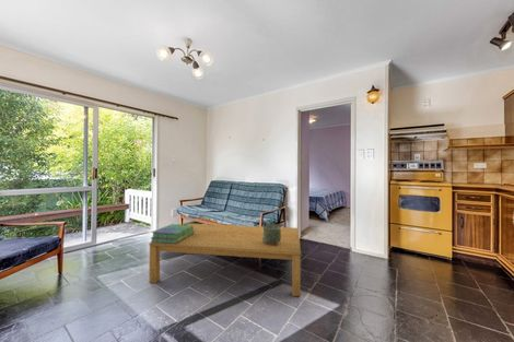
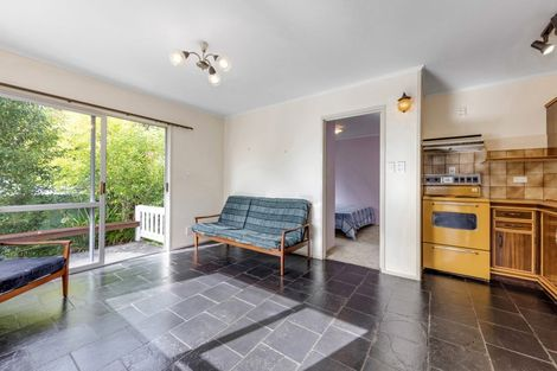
- decorative box (271, 232)
- stack of books (173, 233)
- coffee table (232, 251)
